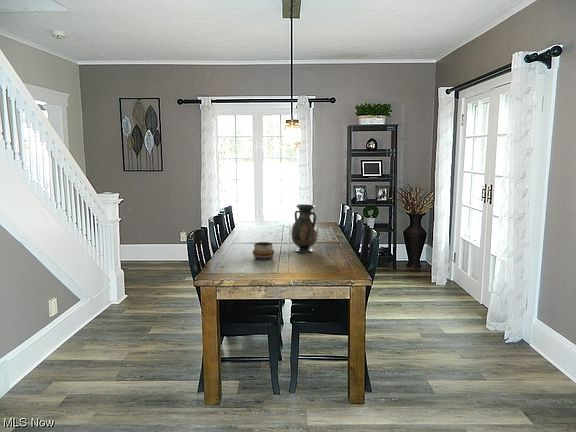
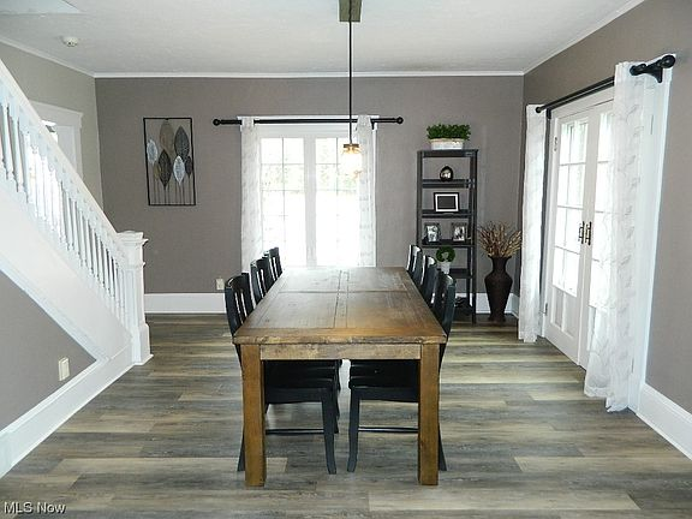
- vase (304, 228)
- decorative bowl (263, 250)
